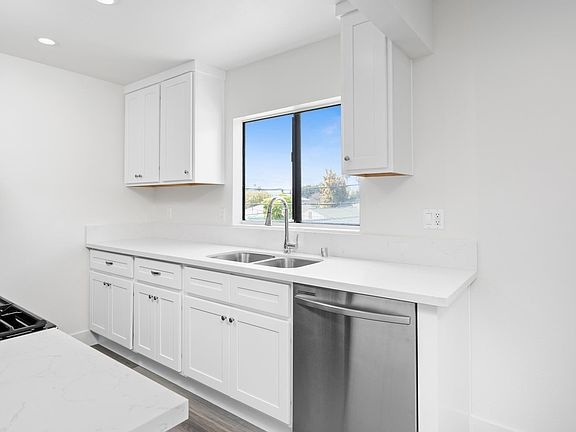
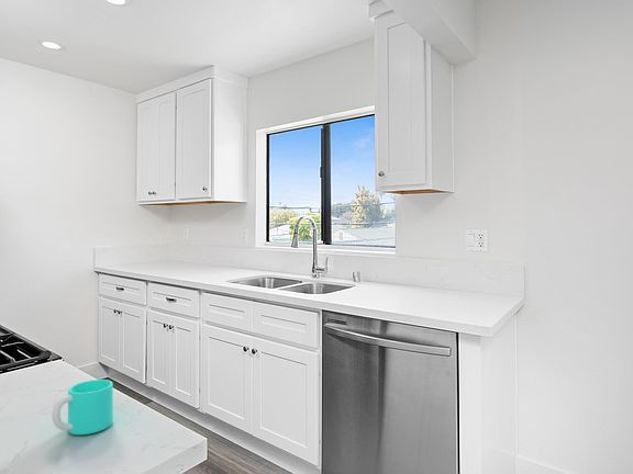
+ cup (82, 408)
